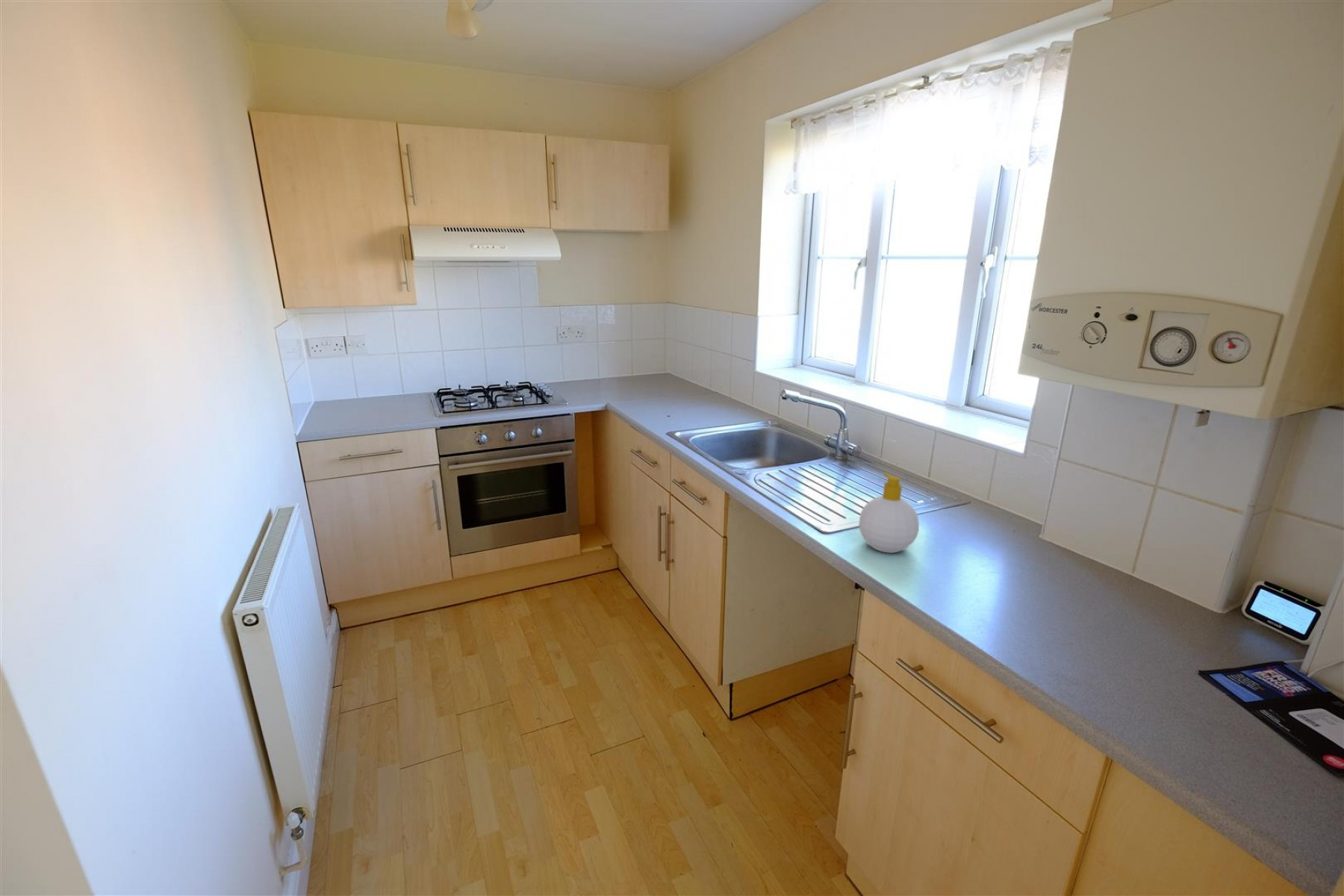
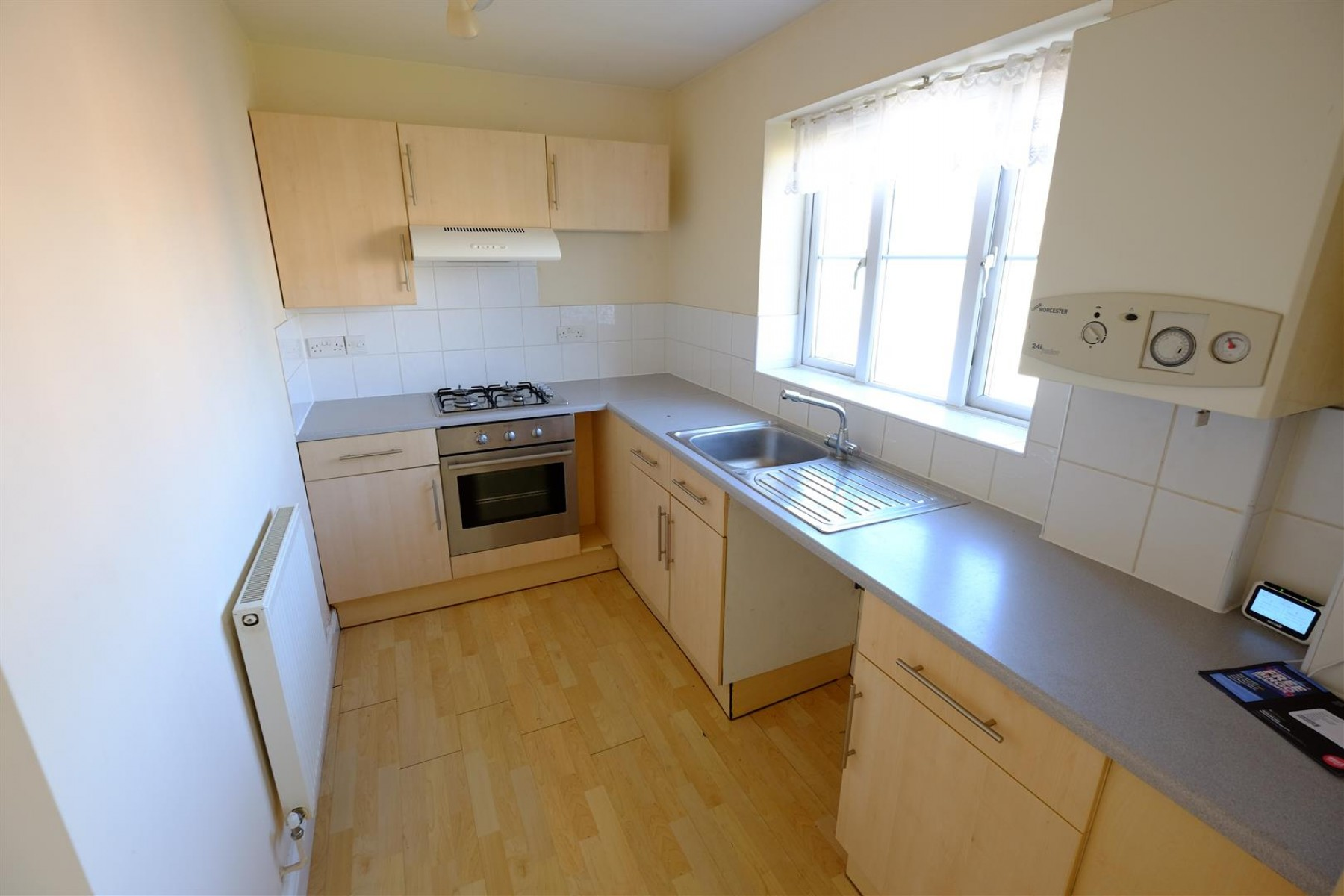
- soap bottle (889, 512)
